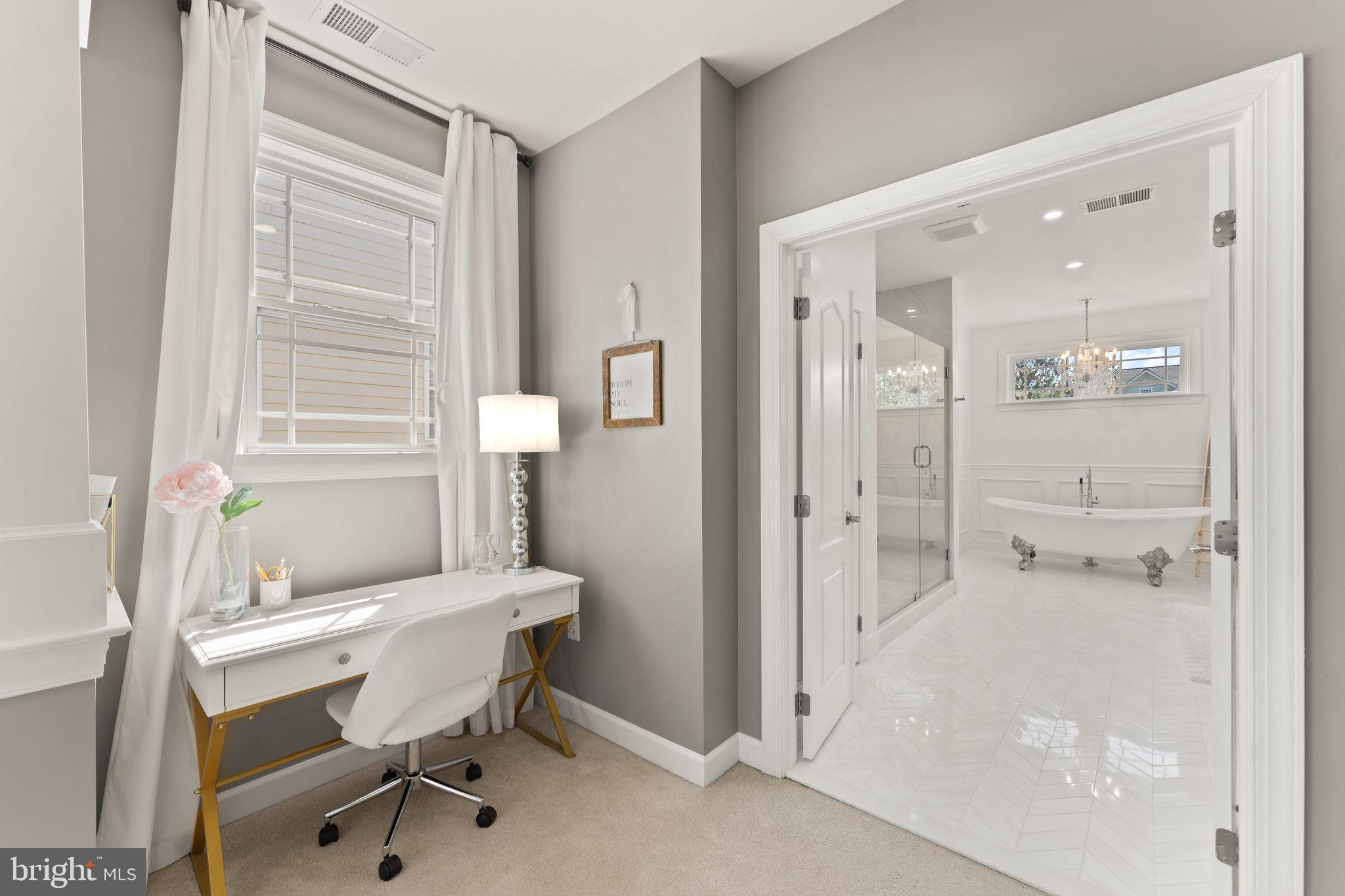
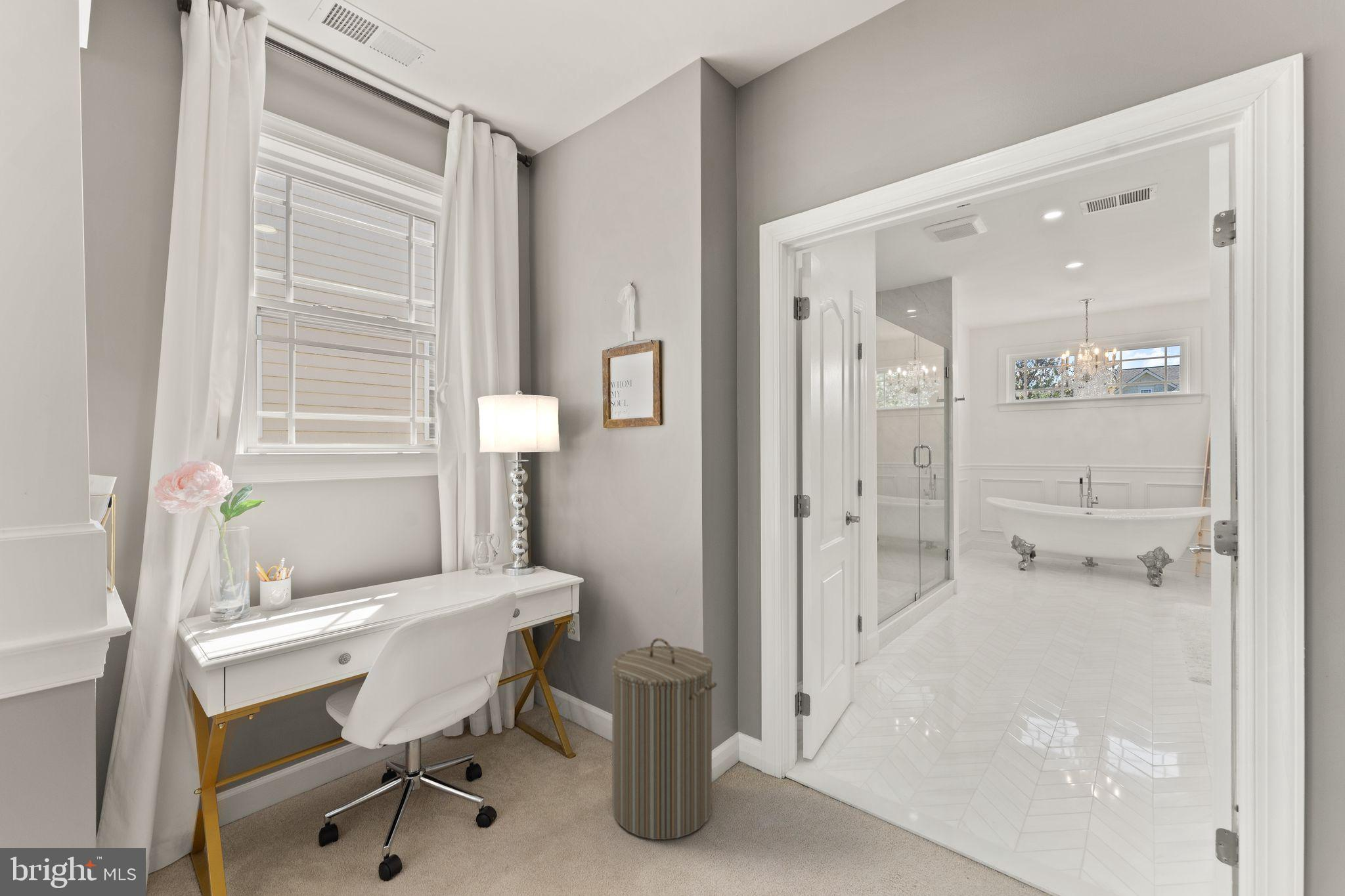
+ laundry hamper (662, 723)
